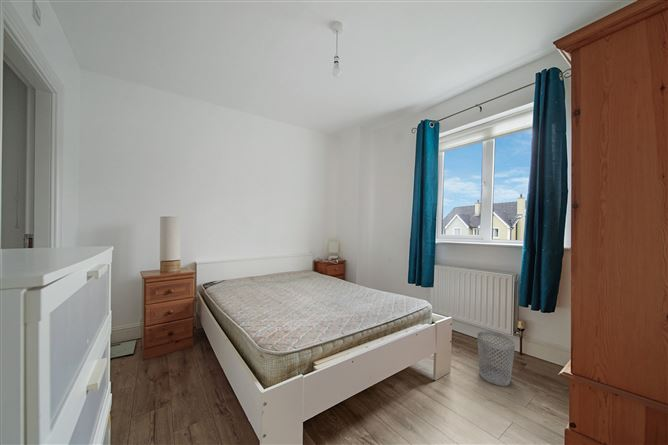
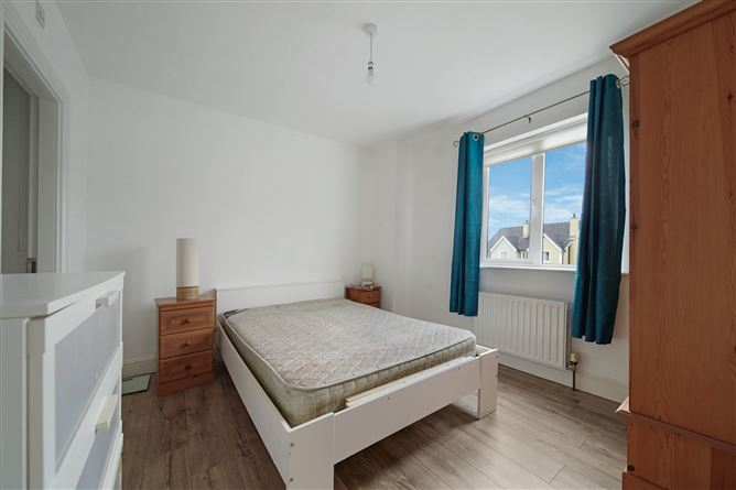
- wastebasket (495, 357)
